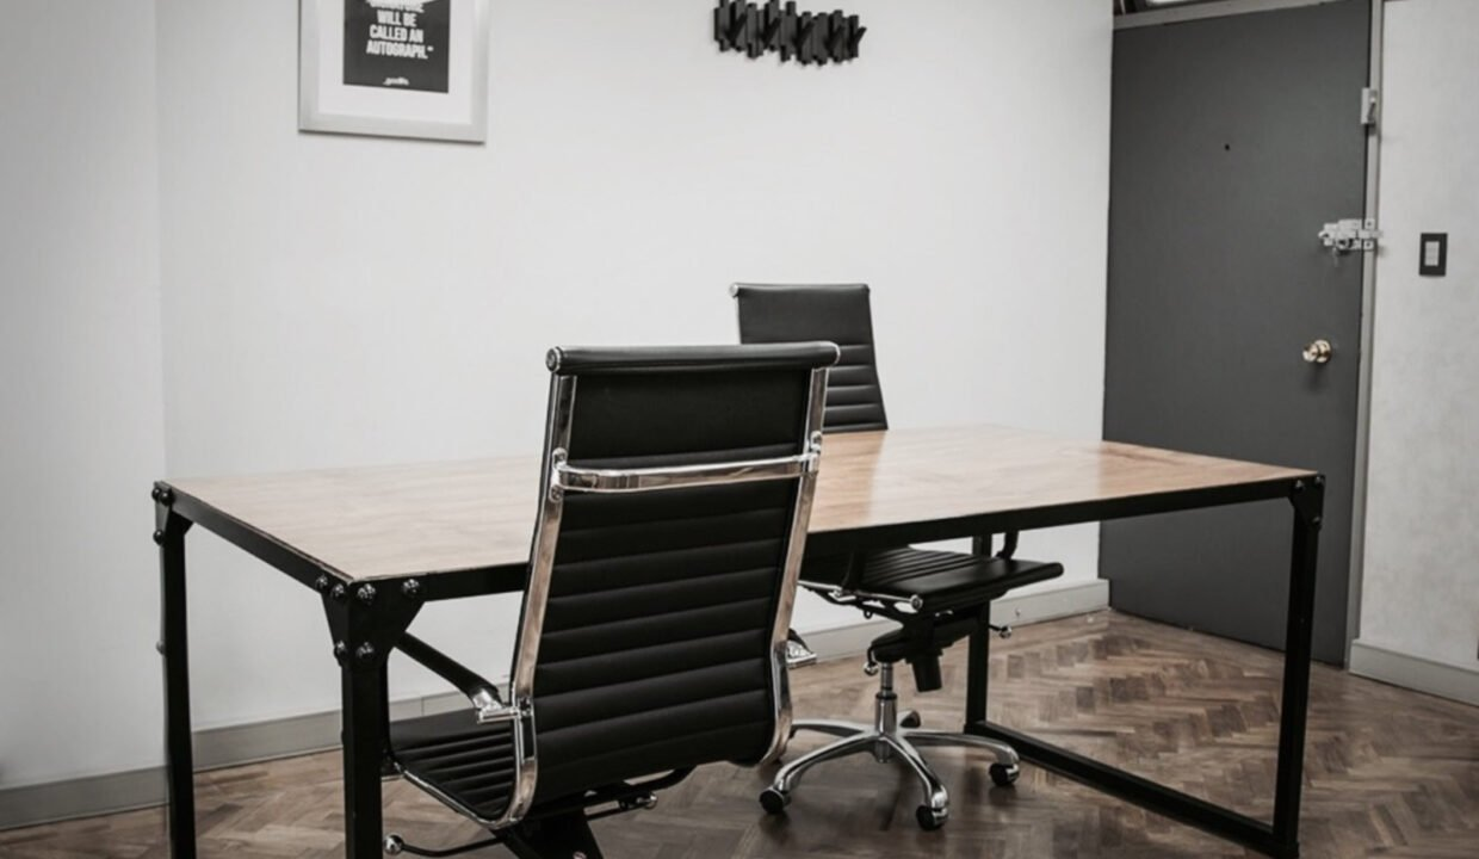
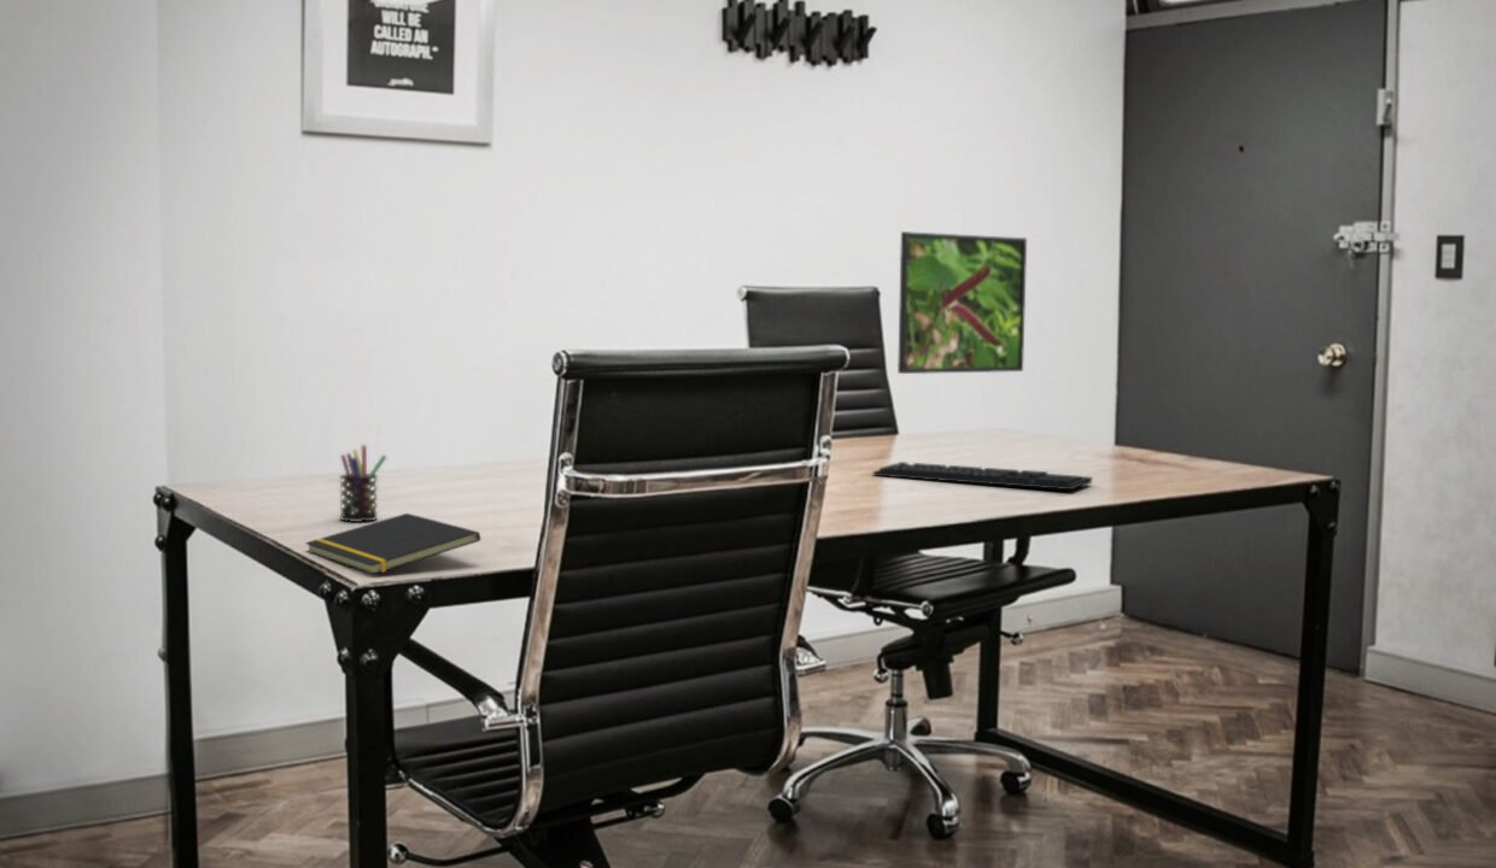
+ pen holder (363, 481)
+ notepad (391, 541)
+ keyboard (981, 474)
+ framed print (964, 304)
